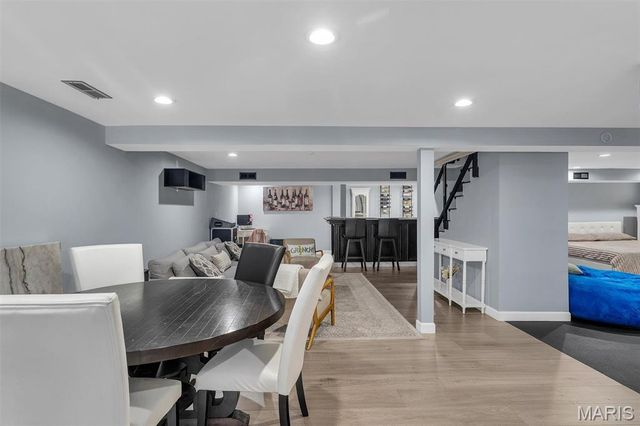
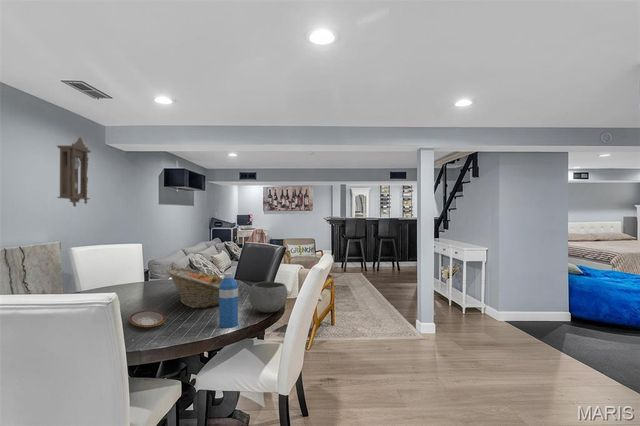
+ pendulum clock (74, 172)
+ bowl (268, 297)
+ plate (147, 320)
+ water bottle (228, 298)
+ fruit basket (202, 283)
